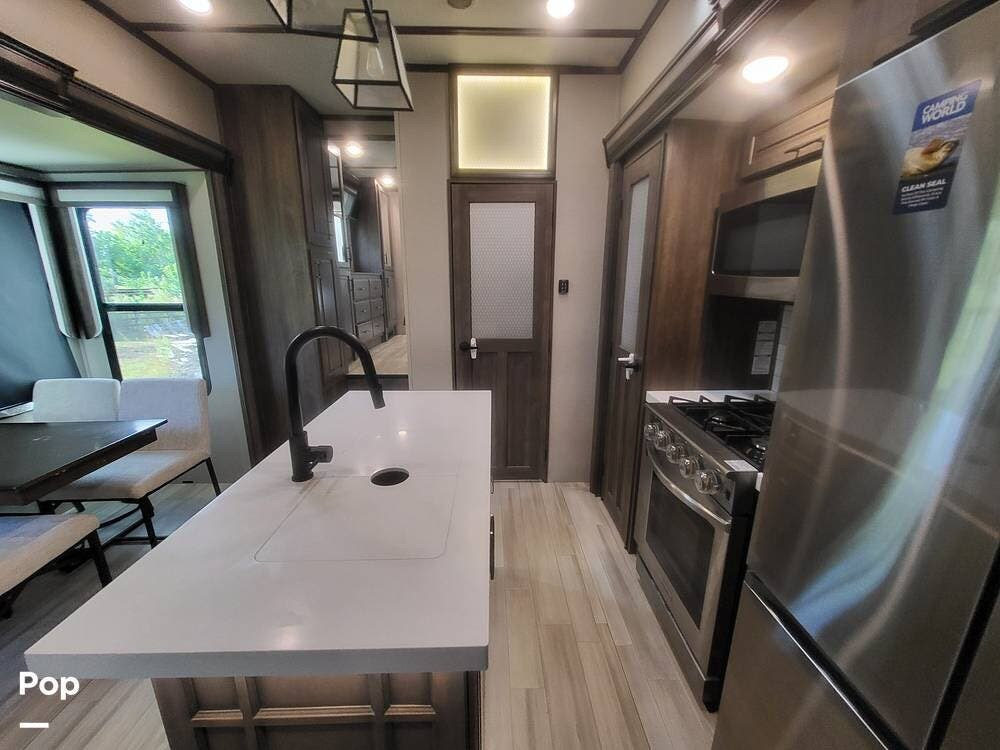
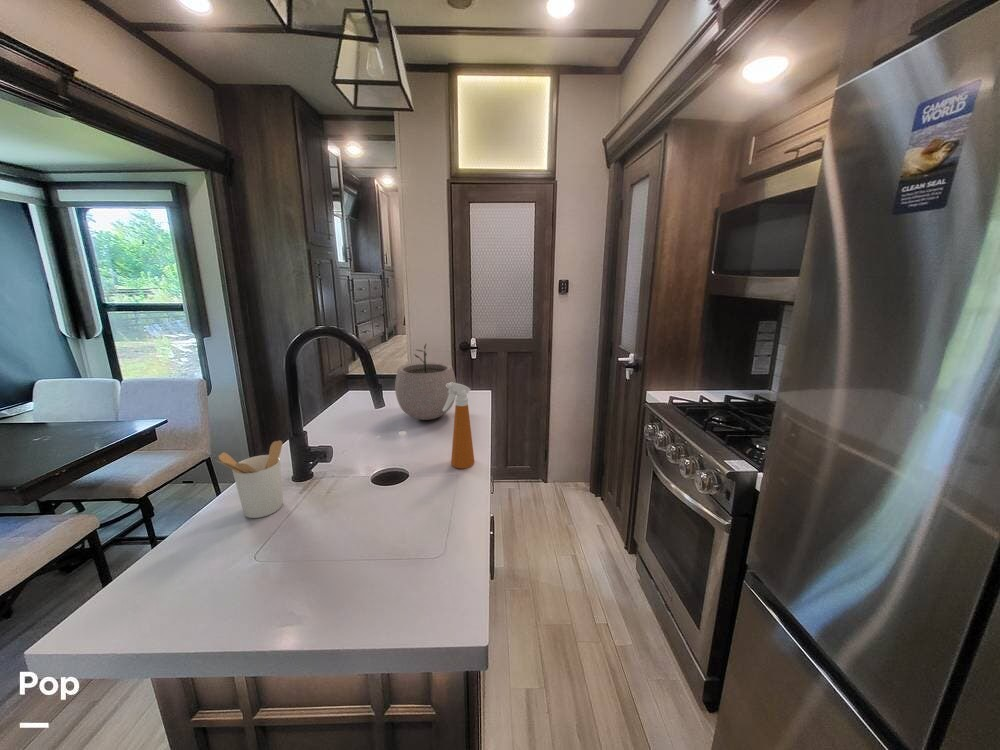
+ utensil holder (252, 480)
+ plant pot (426, 381)
+ spray bottle (457, 424)
